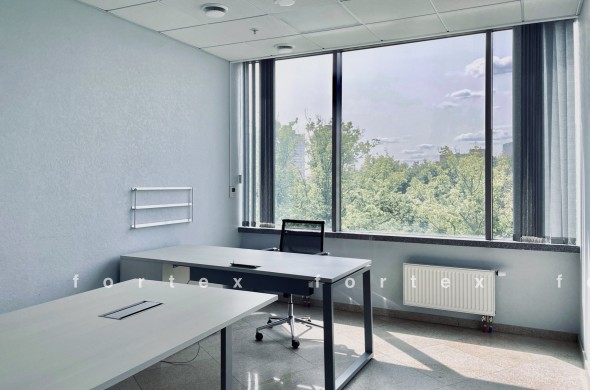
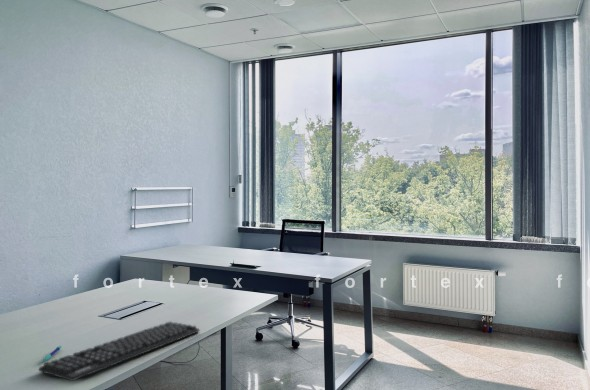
+ keyboard (129, 345)
+ pen (51, 353)
